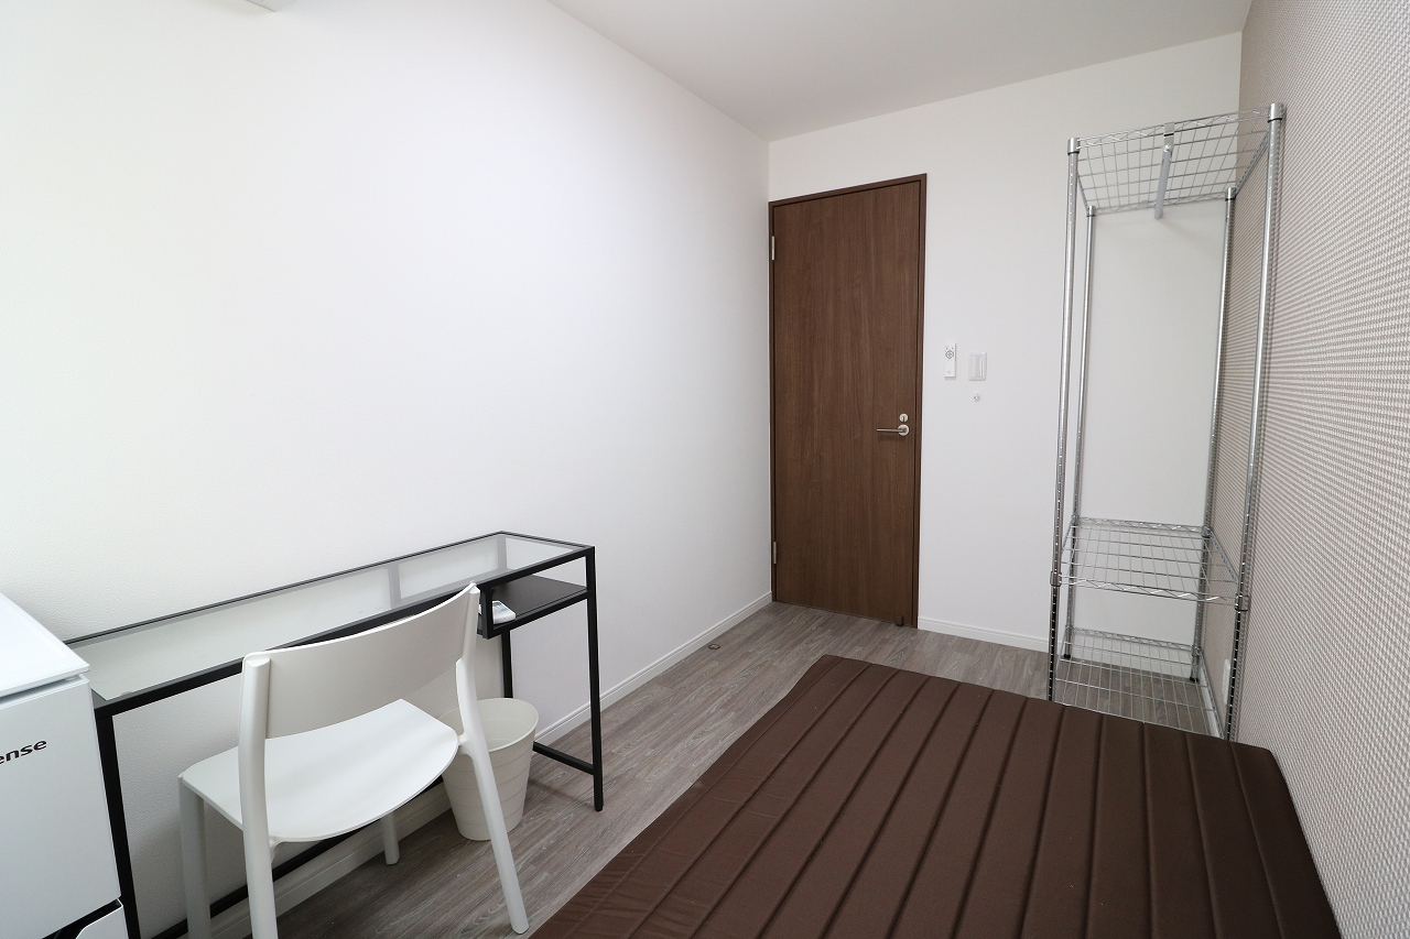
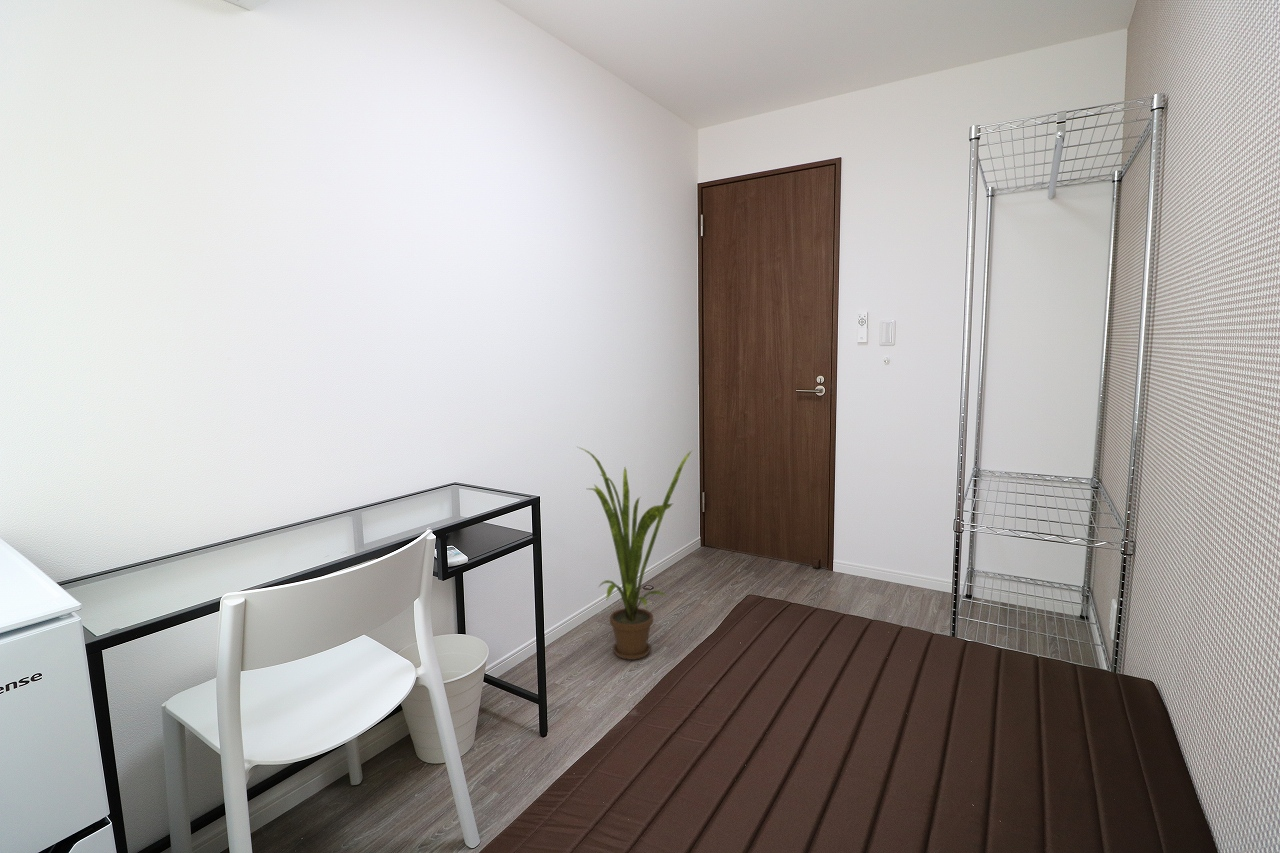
+ house plant (619, 552)
